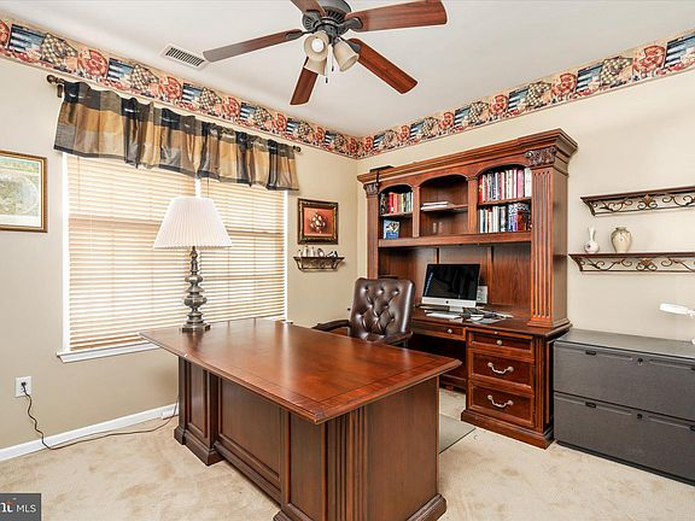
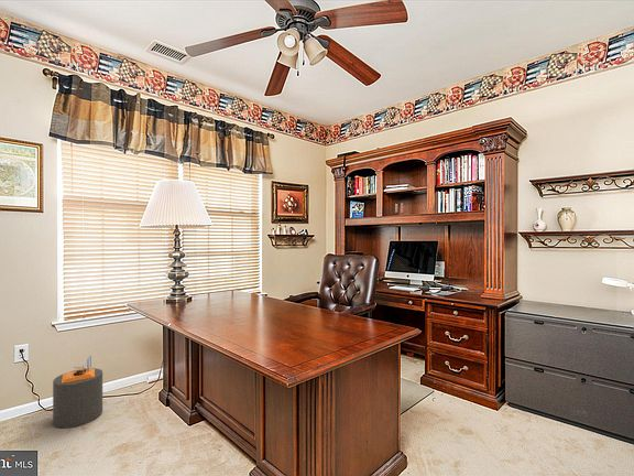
+ trash can (78, 387)
